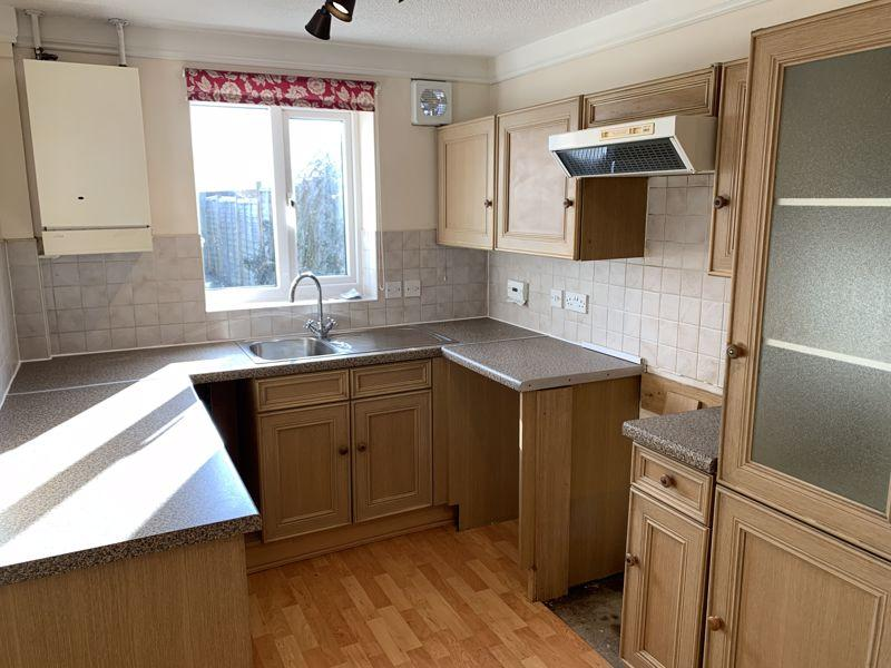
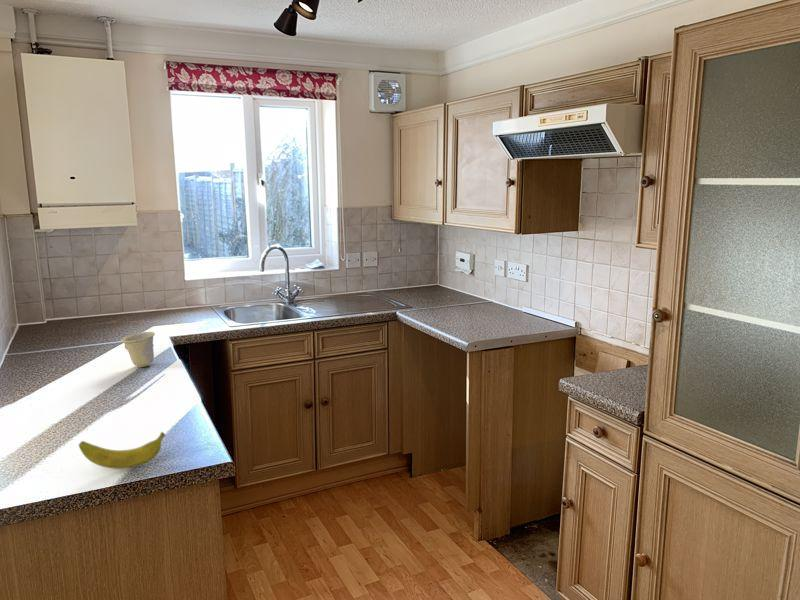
+ cup (139, 350)
+ banana (123, 452)
